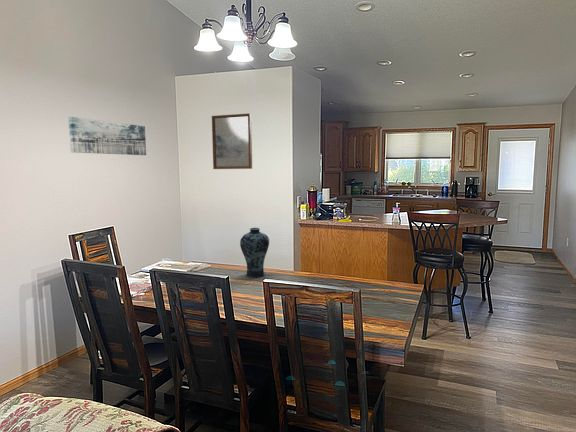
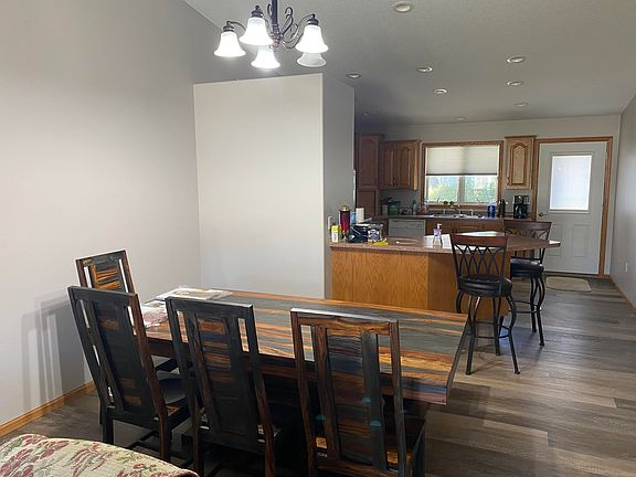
- wall art (111, 138)
- vase (255, 251)
- home mirror (231, 142)
